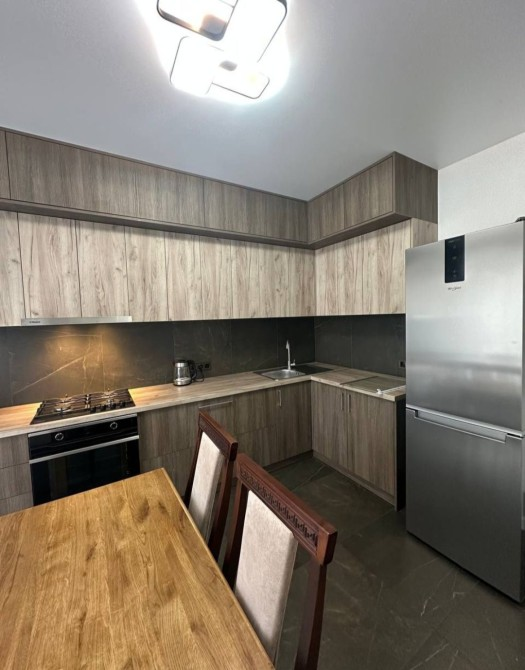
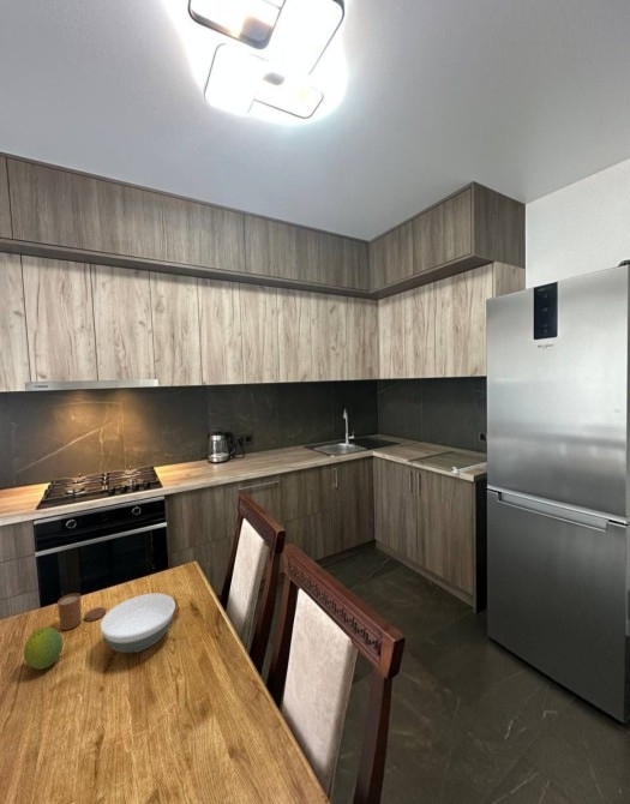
+ fruit (43, 647)
+ bowl (139, 626)
+ candle (79, 606)
